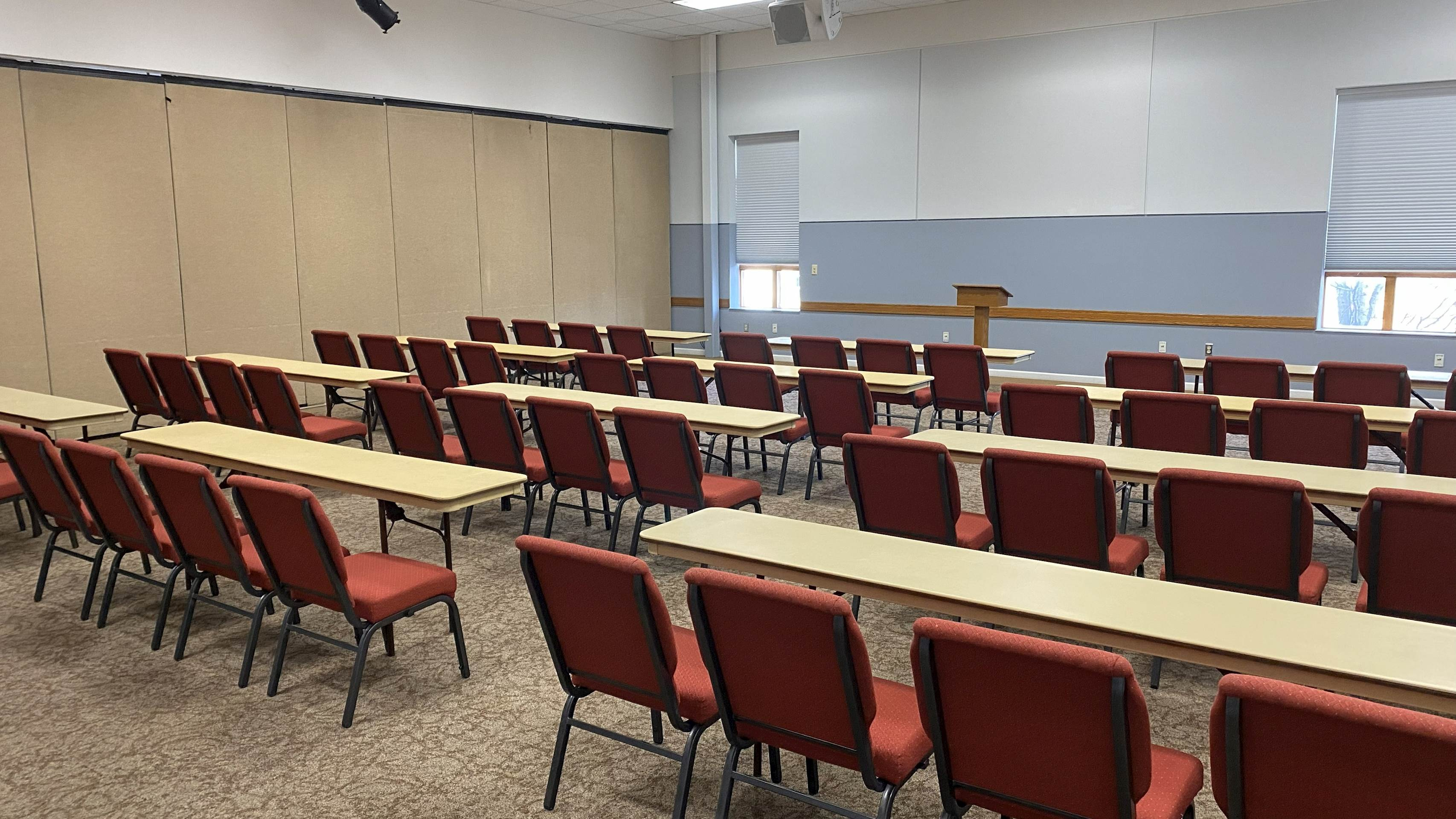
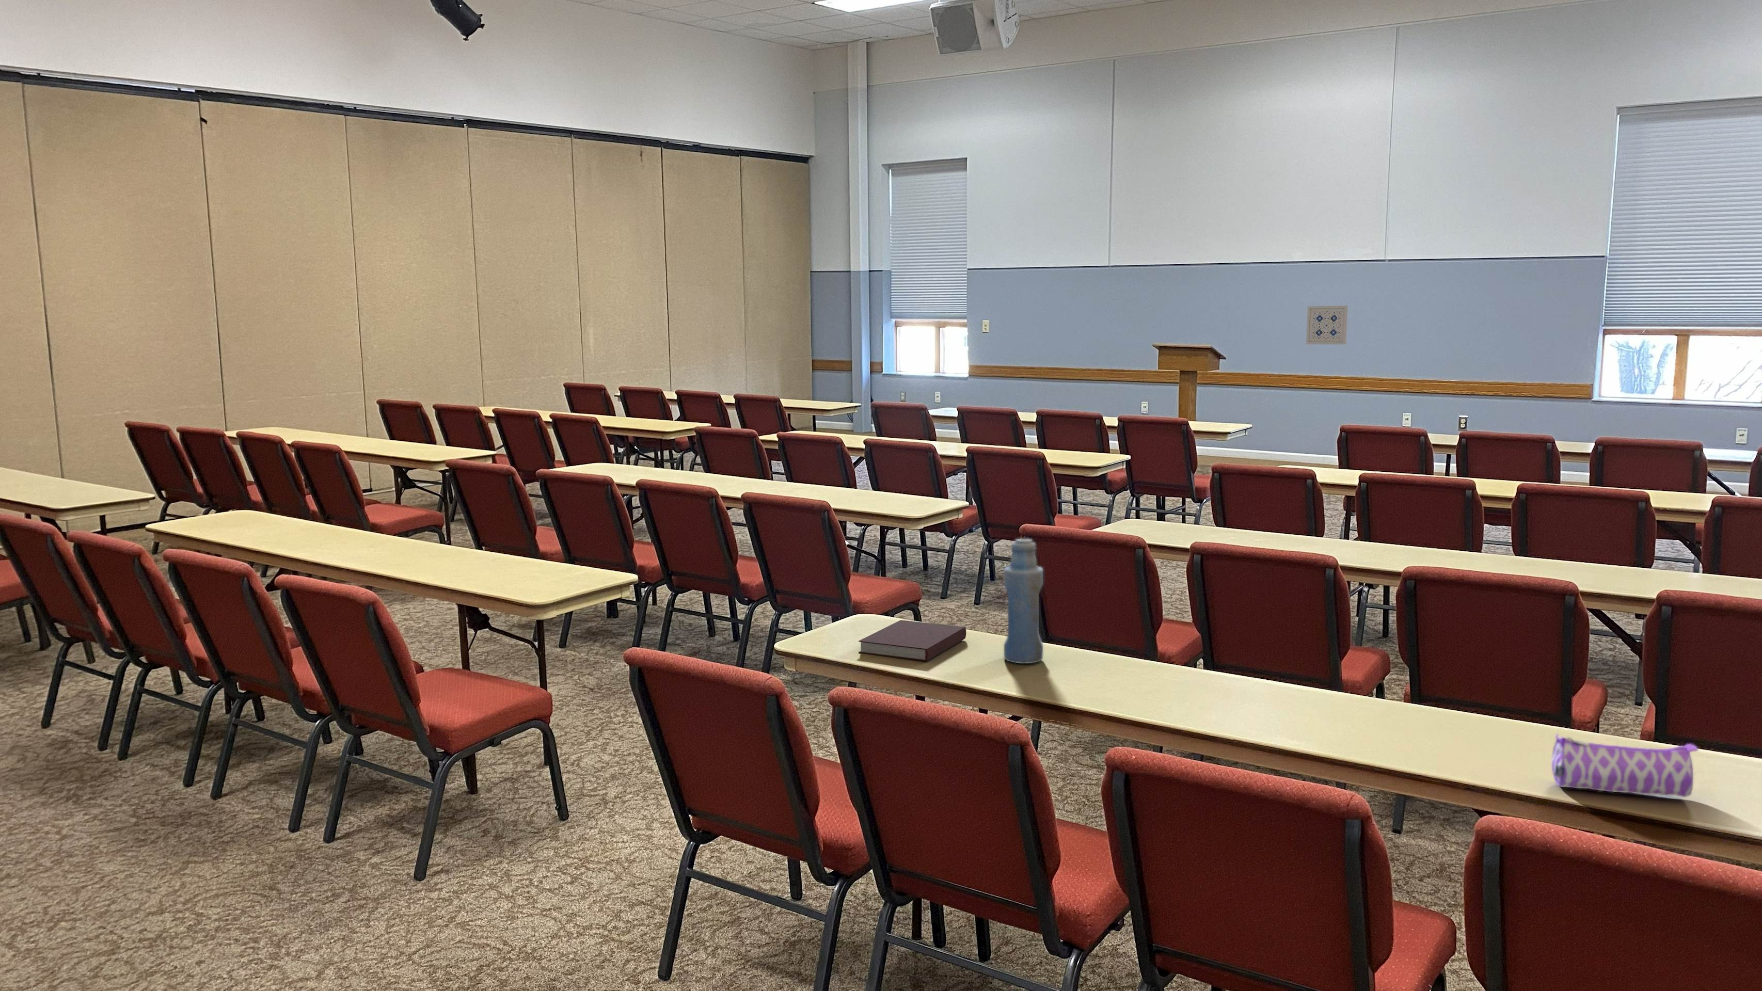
+ wall art (1326, 325)
+ bottle (1024, 600)
+ pencil case (1619, 765)
+ notebook (914, 640)
